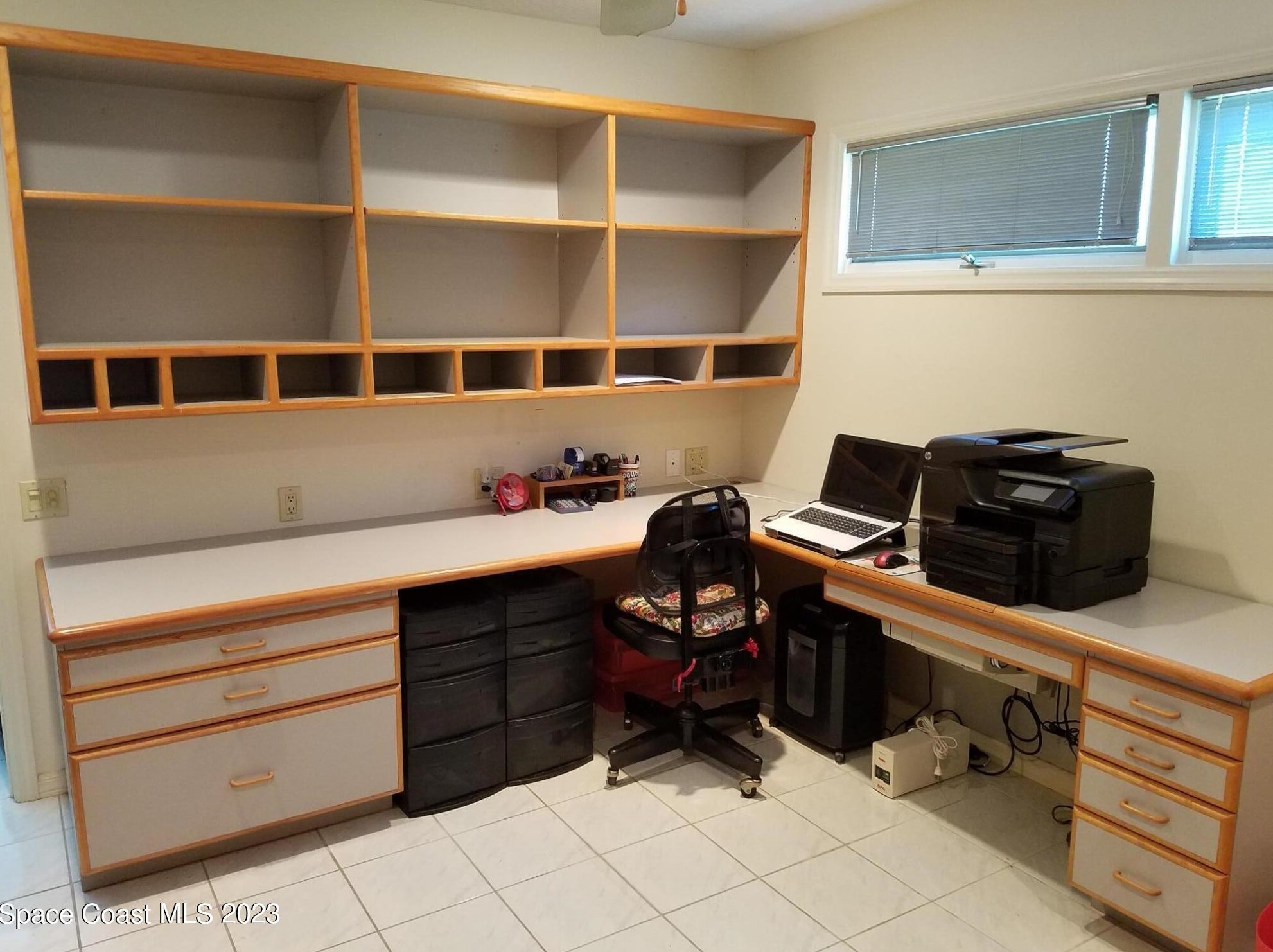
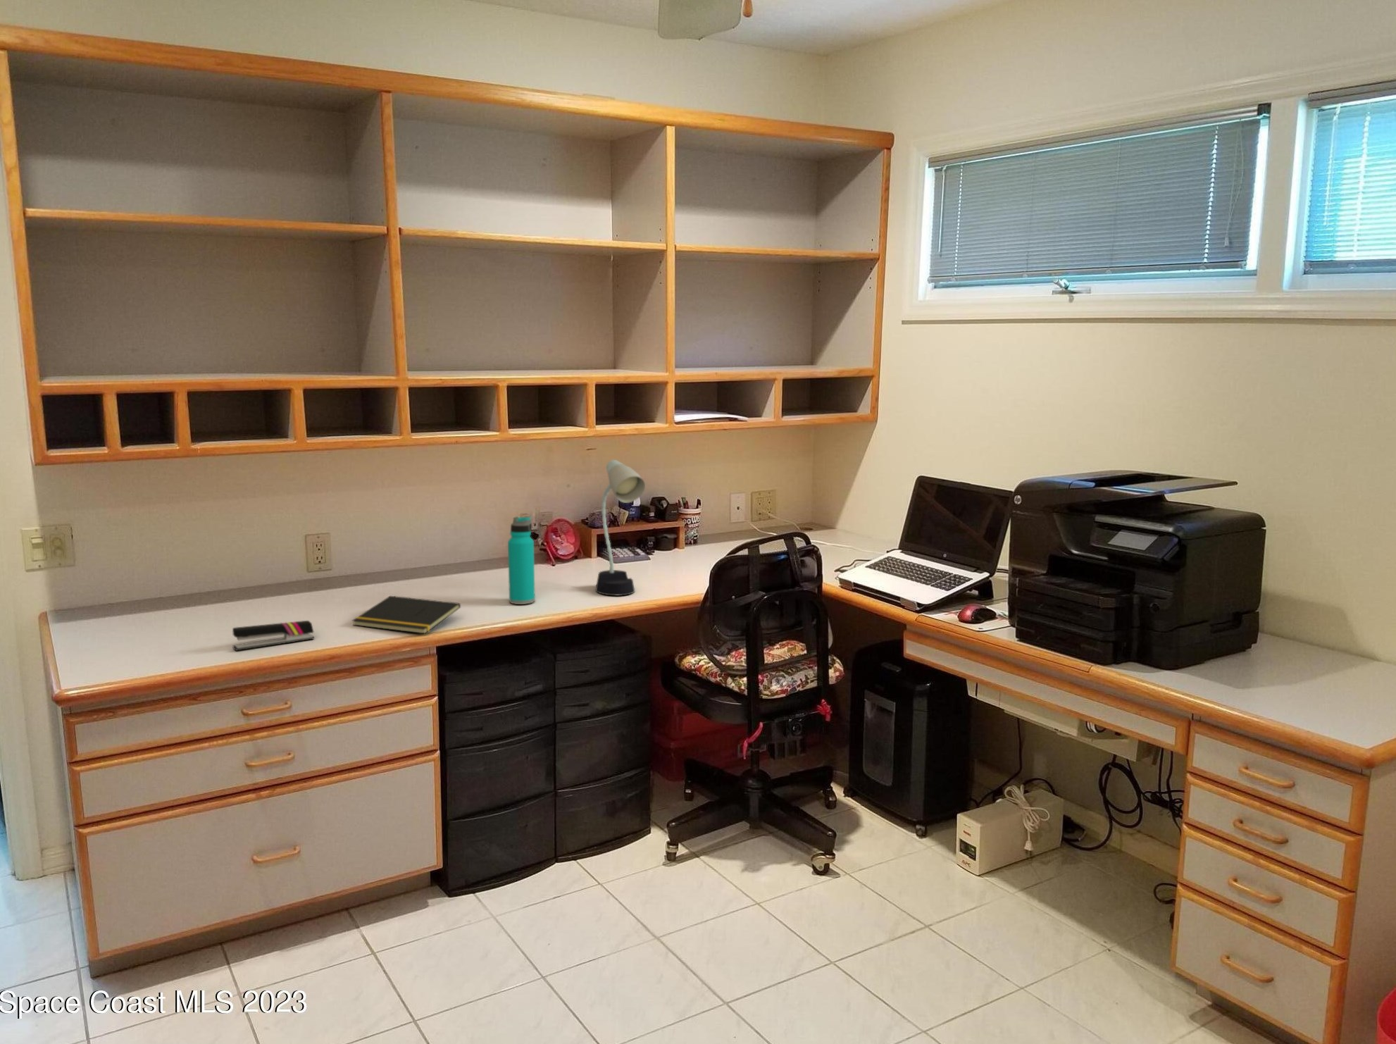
+ desk lamp (608, 529)
+ notepad (407, 614)
+ water bottle (521, 559)
+ stapler (273, 633)
